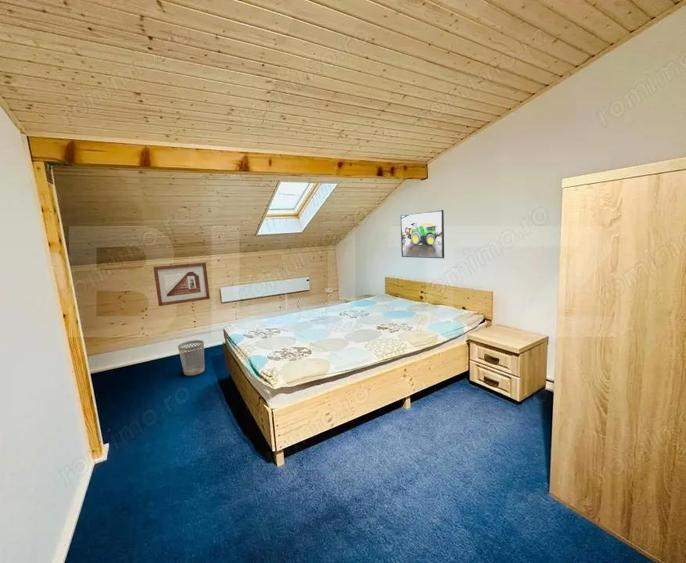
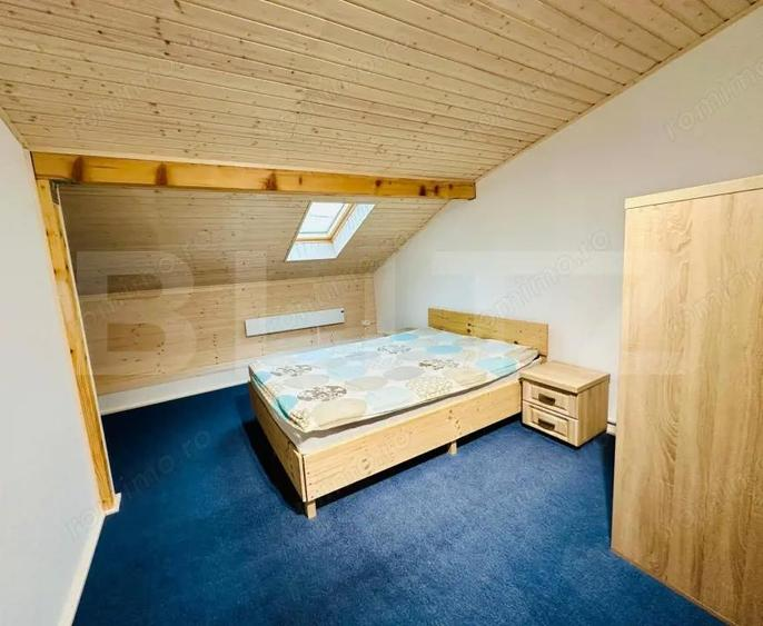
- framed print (420, 235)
- picture frame (182, 283)
- wastebasket (192, 357)
